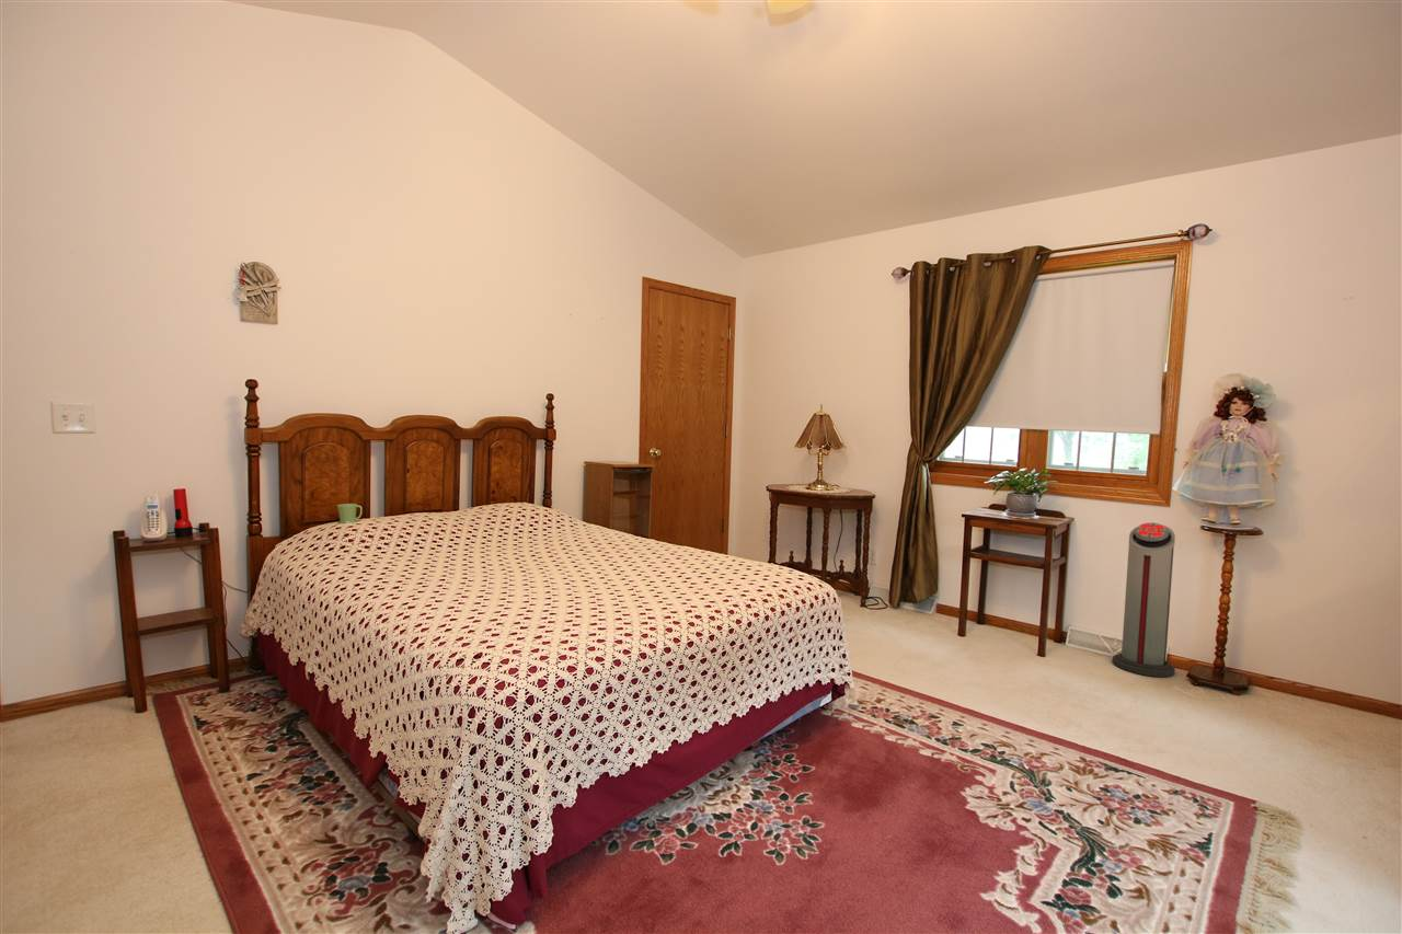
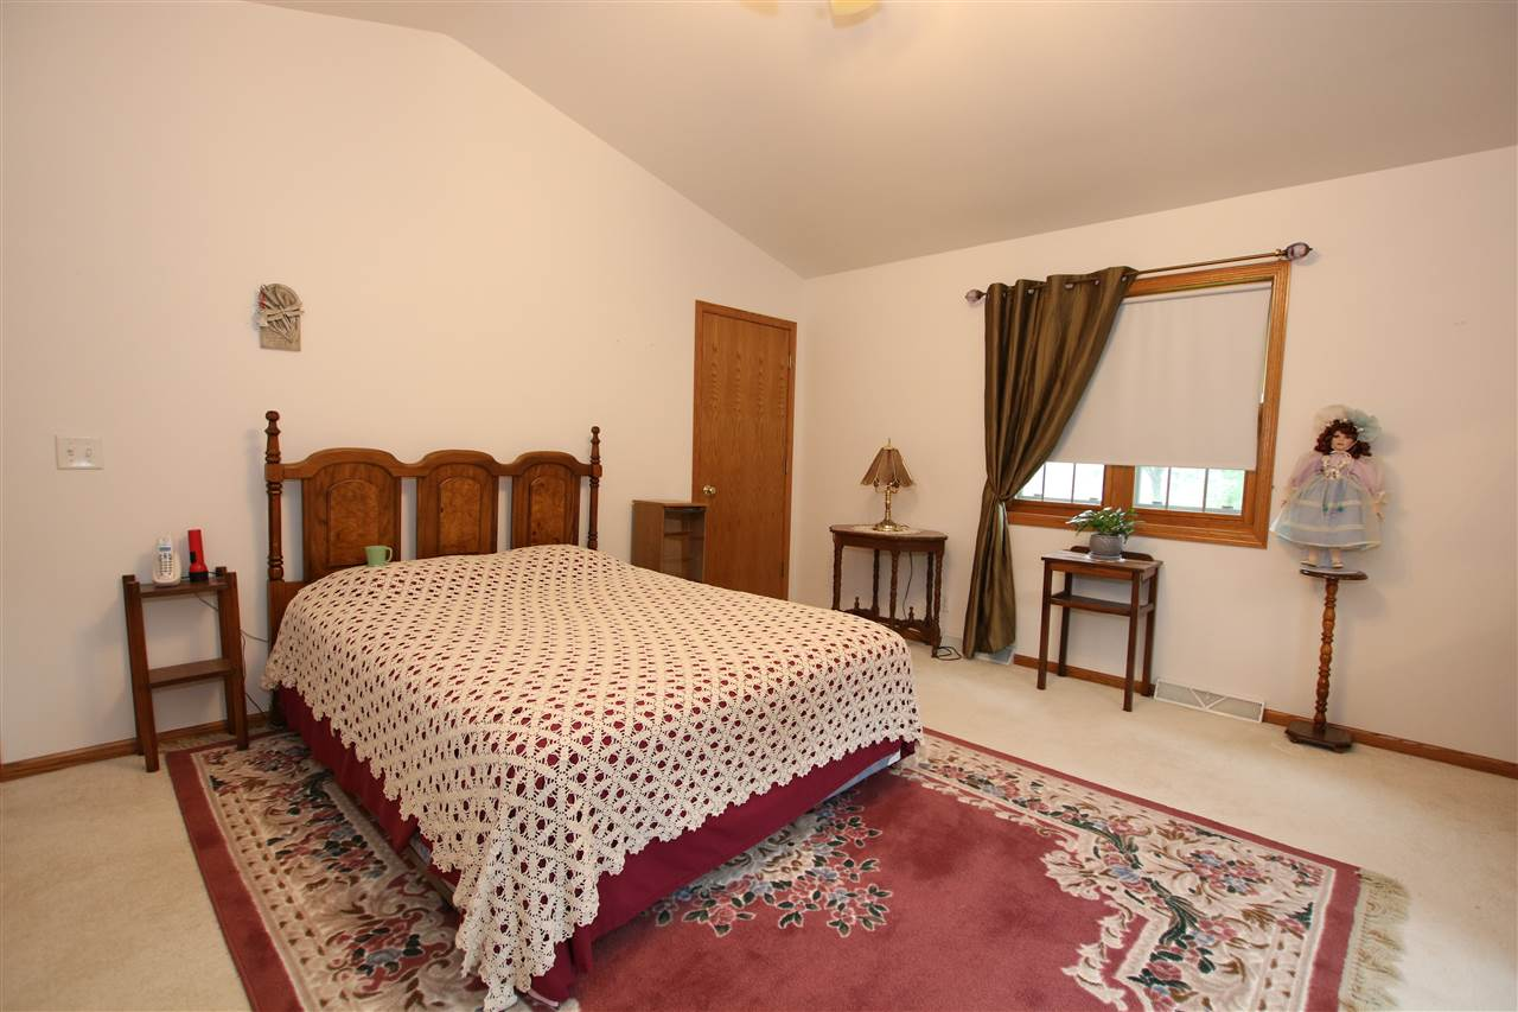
- air purifier (1147, 595)
